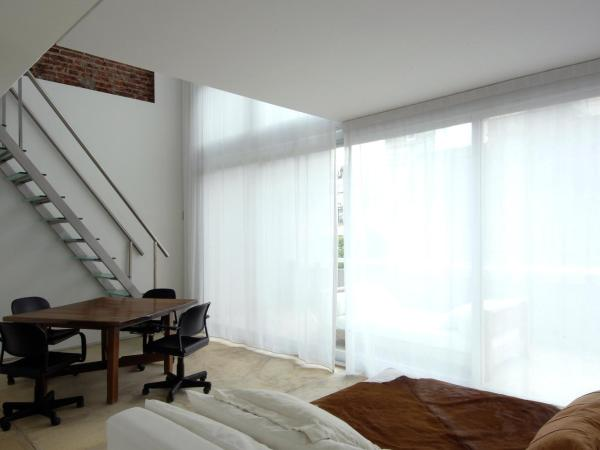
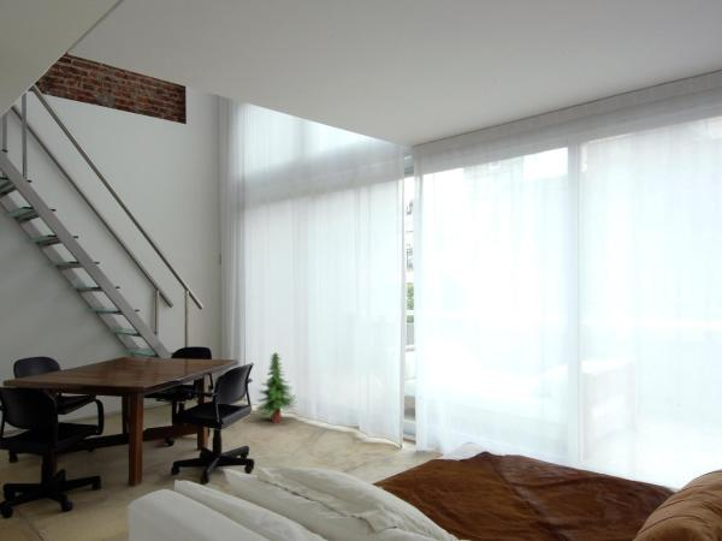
+ tree (276, 386)
